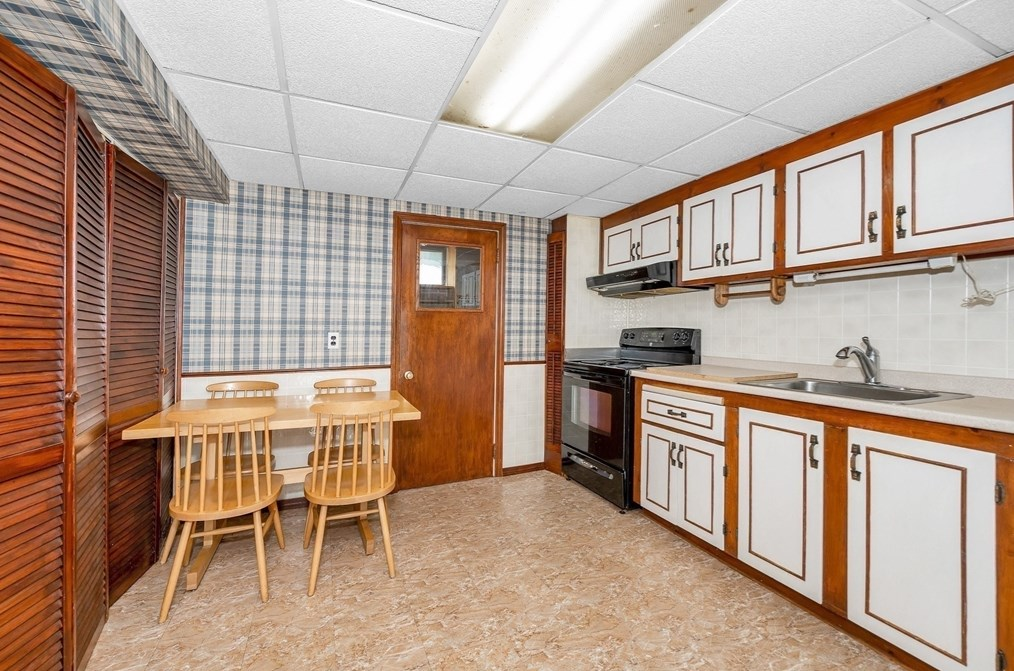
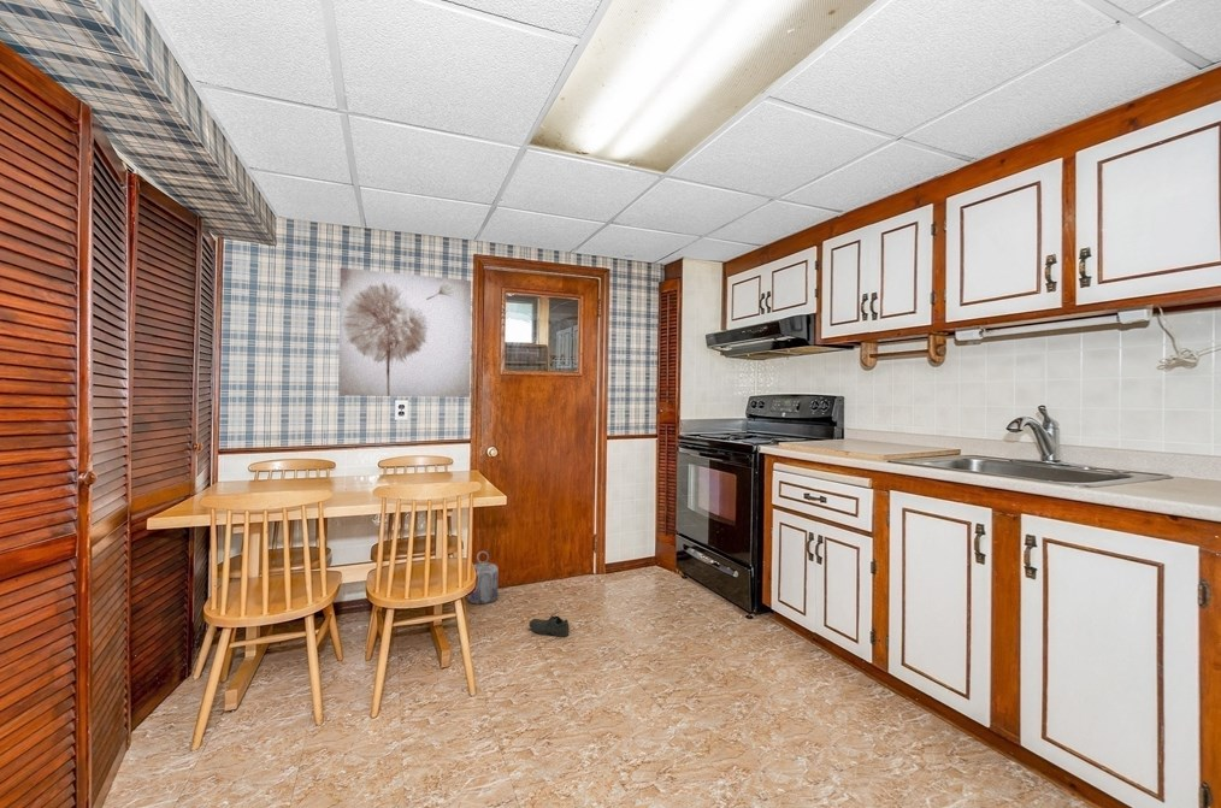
+ wall art (407, 335)
+ shoe (549, 620)
+ lantern (483, 576)
